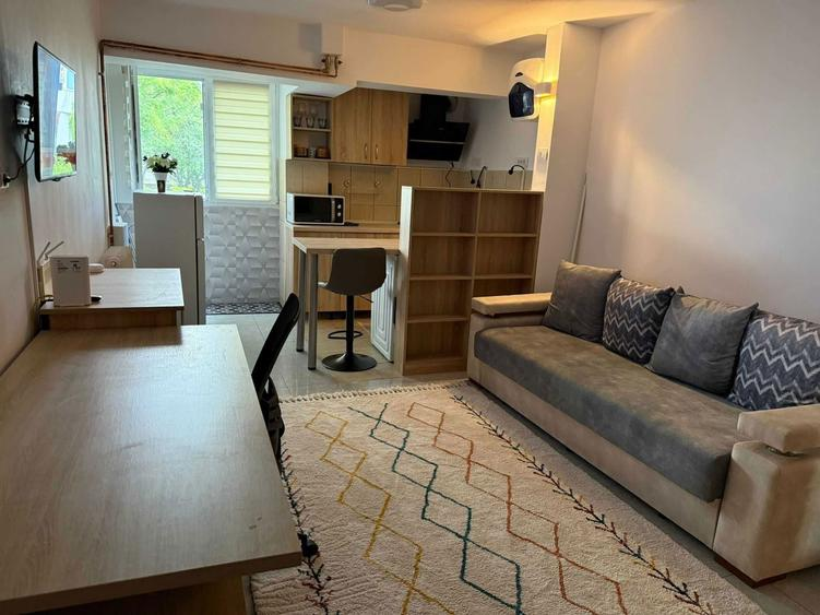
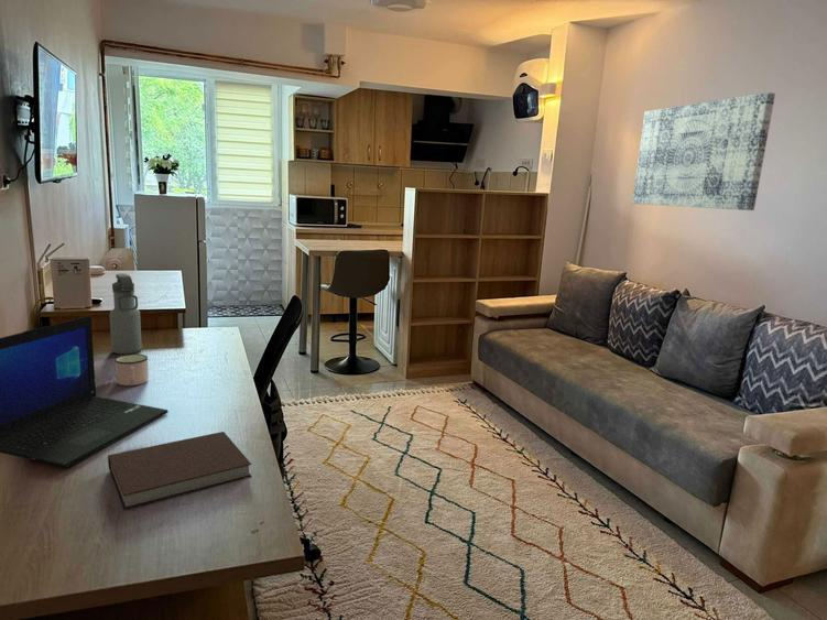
+ mug (131, 371)
+ wall art (694, 155)
+ notebook (179, 465)
+ water bottle (124, 313)
+ laptop (78, 383)
